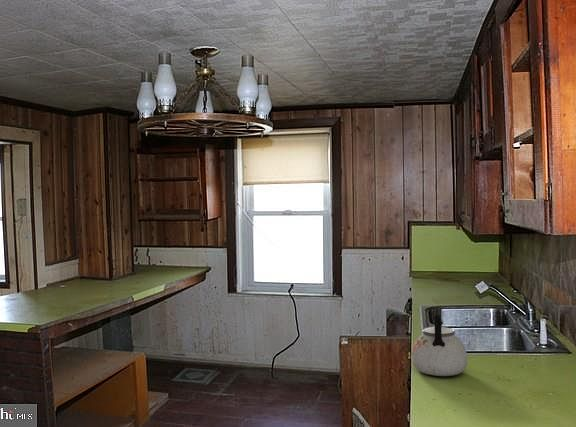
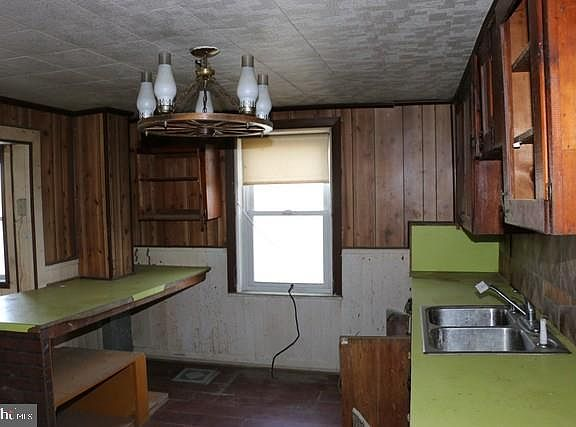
- kettle (438, 340)
